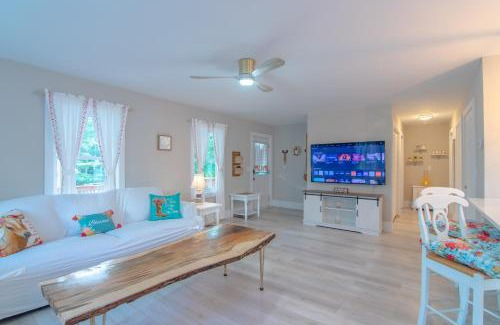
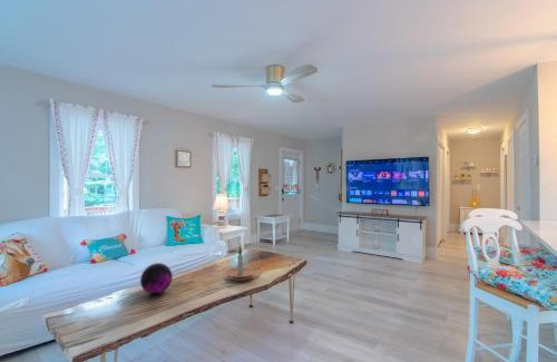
+ candle holder (240, 261)
+ decorative orb (156, 277)
